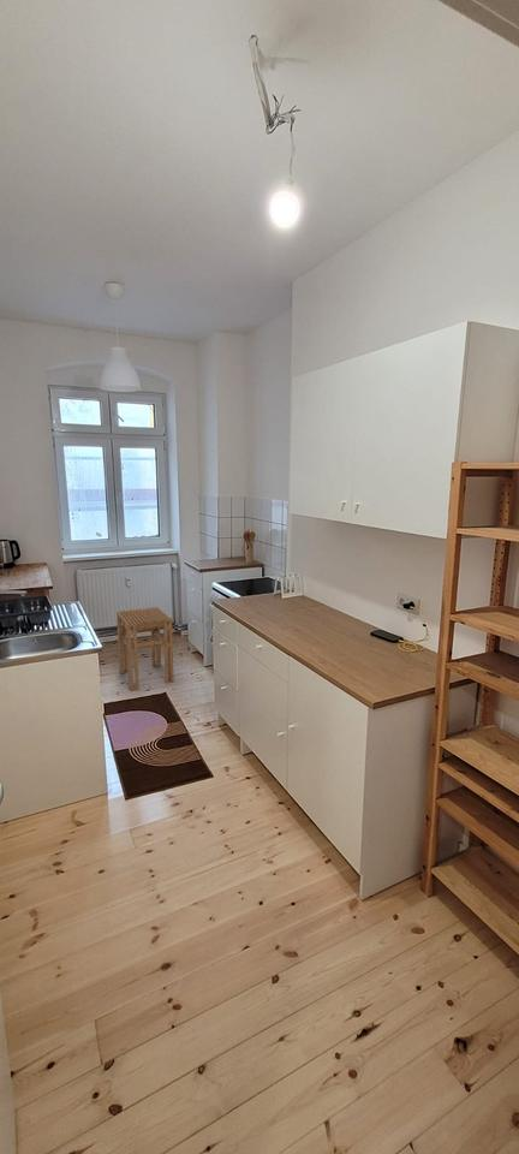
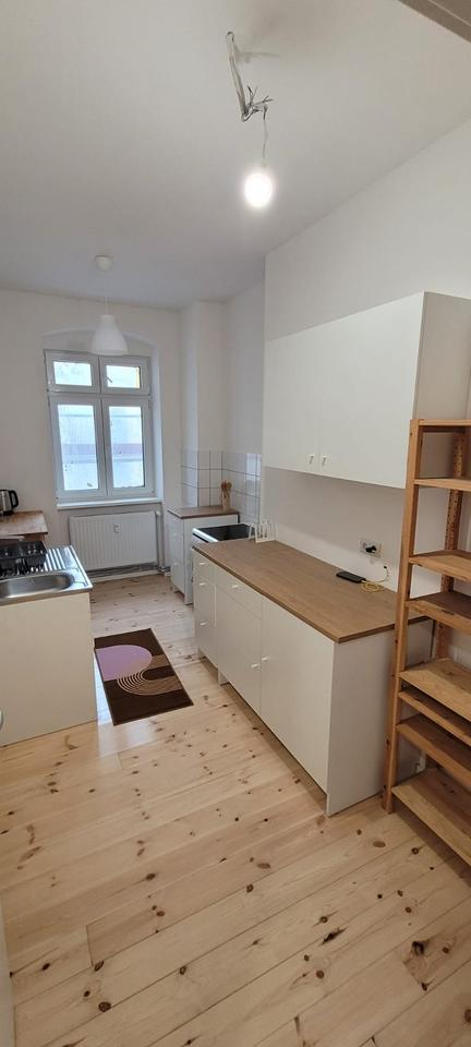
- stool (144, 646)
